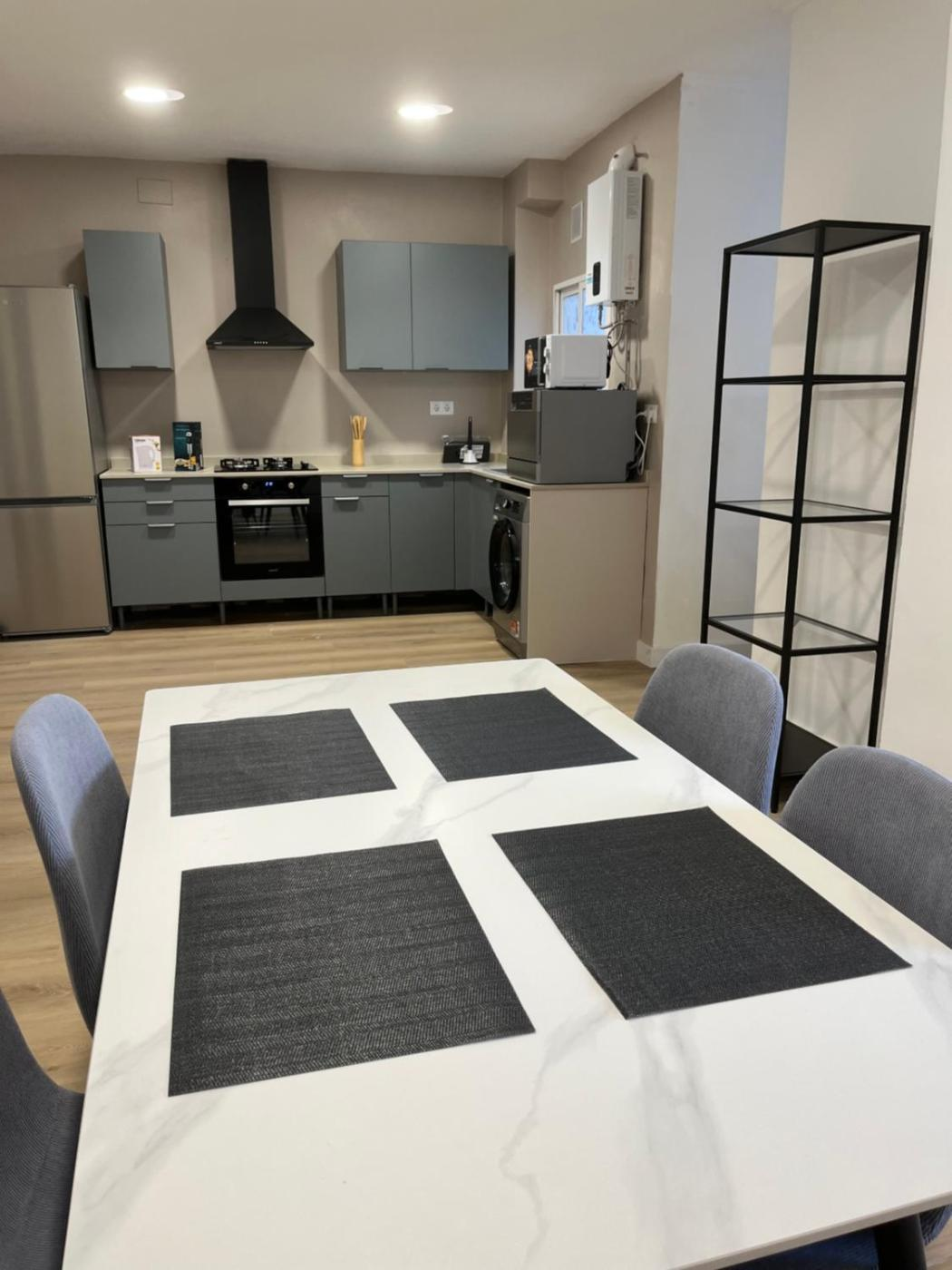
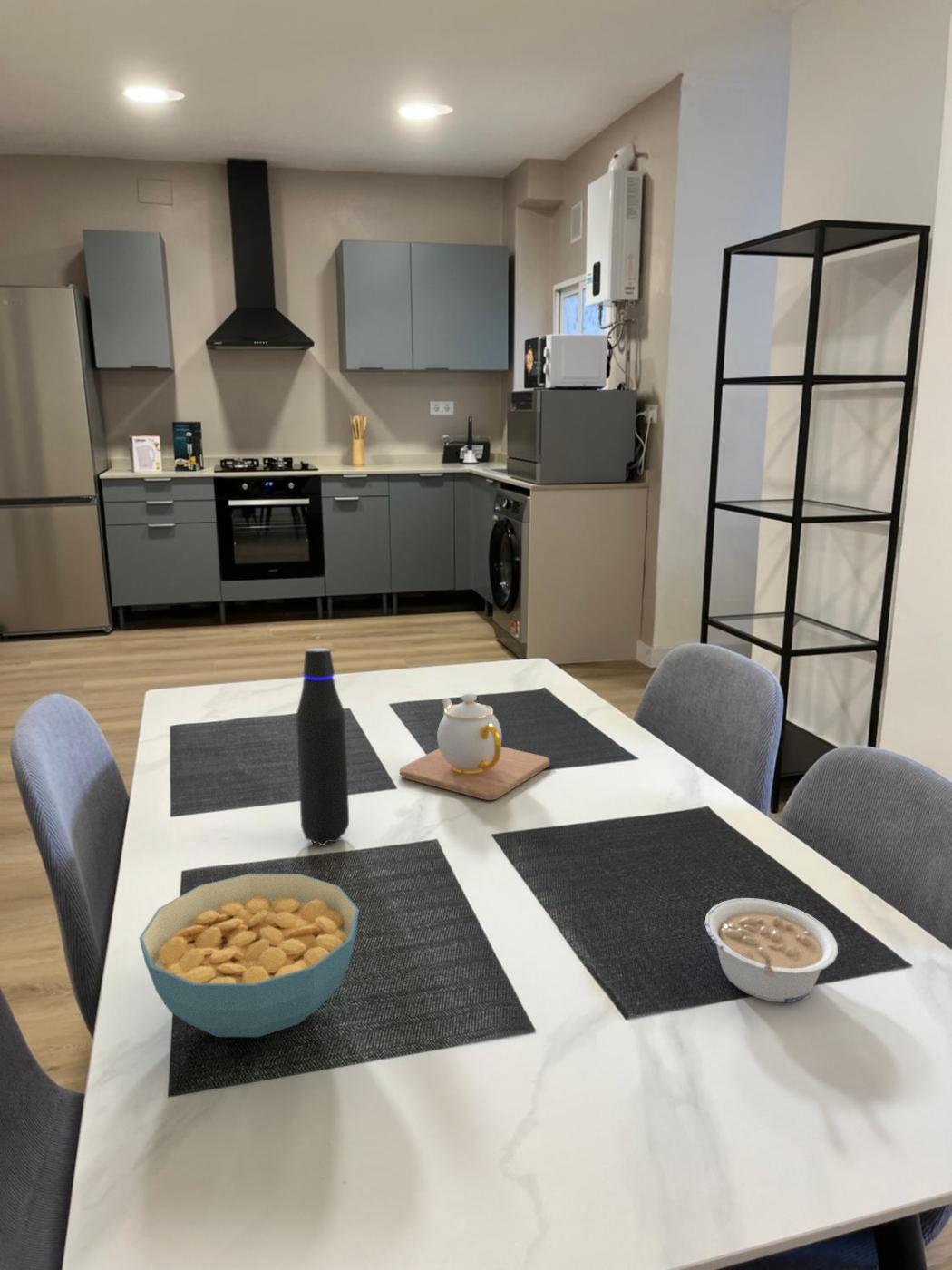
+ legume (772, 952)
+ teapot (475, 730)
+ cereal bowl (255, 969)
+ water bottle (322, 747)
